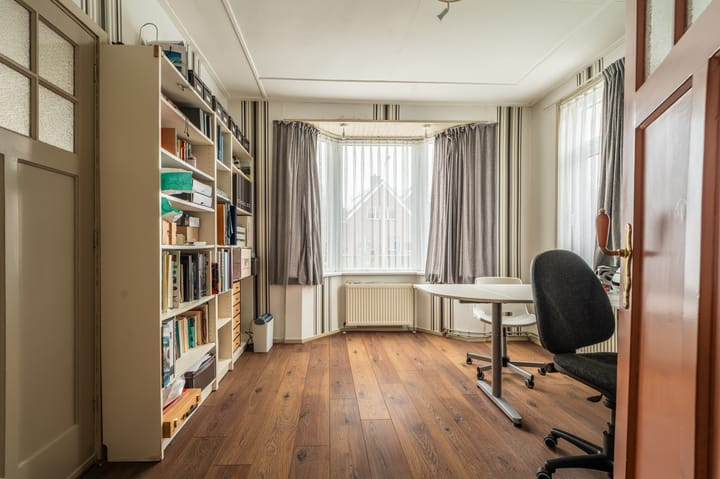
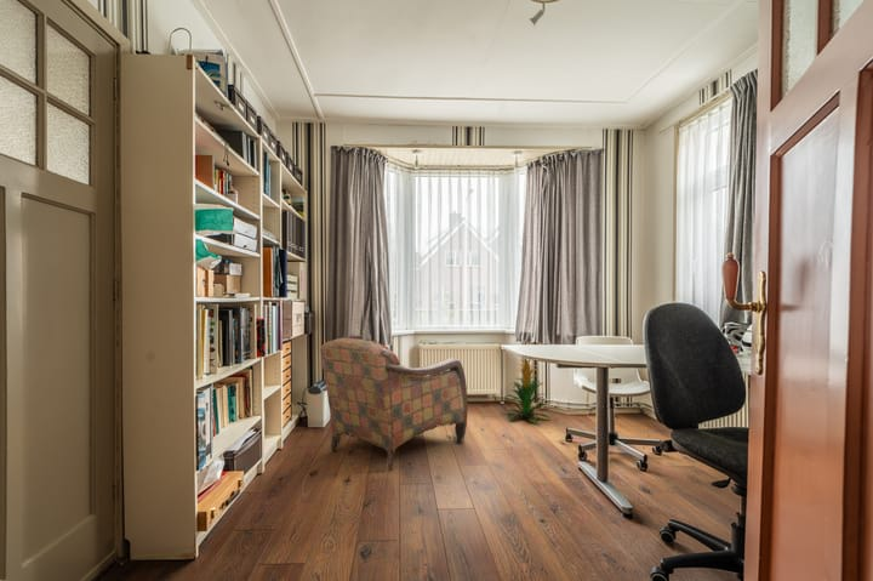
+ armchair (393, 389)
+ indoor plant (526, 382)
